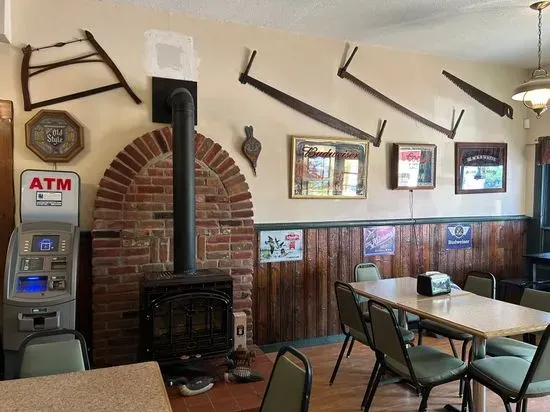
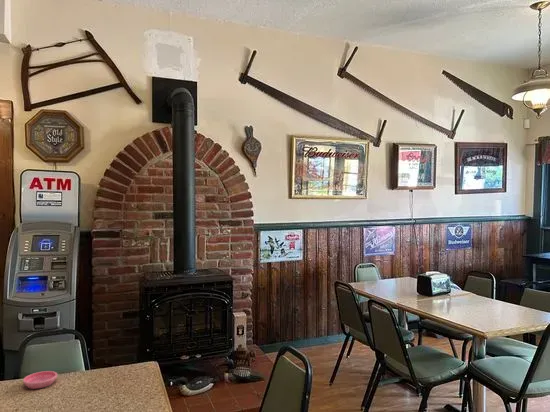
+ saucer (40, 380)
